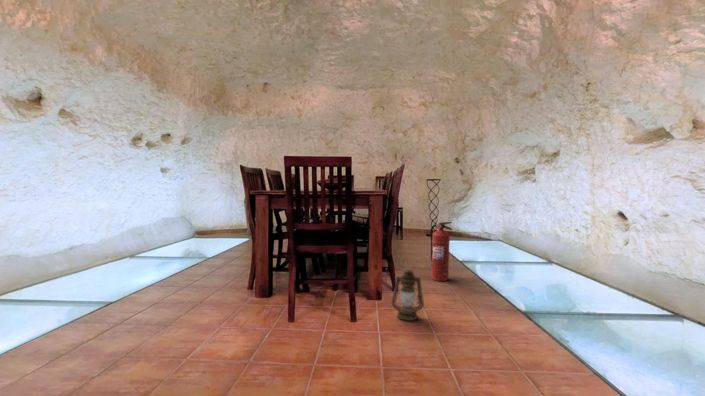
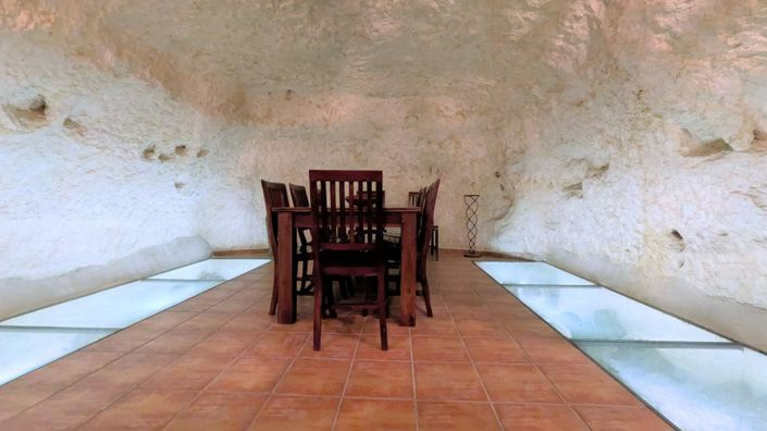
- fire extinguisher (440, 250)
- lantern (408, 293)
